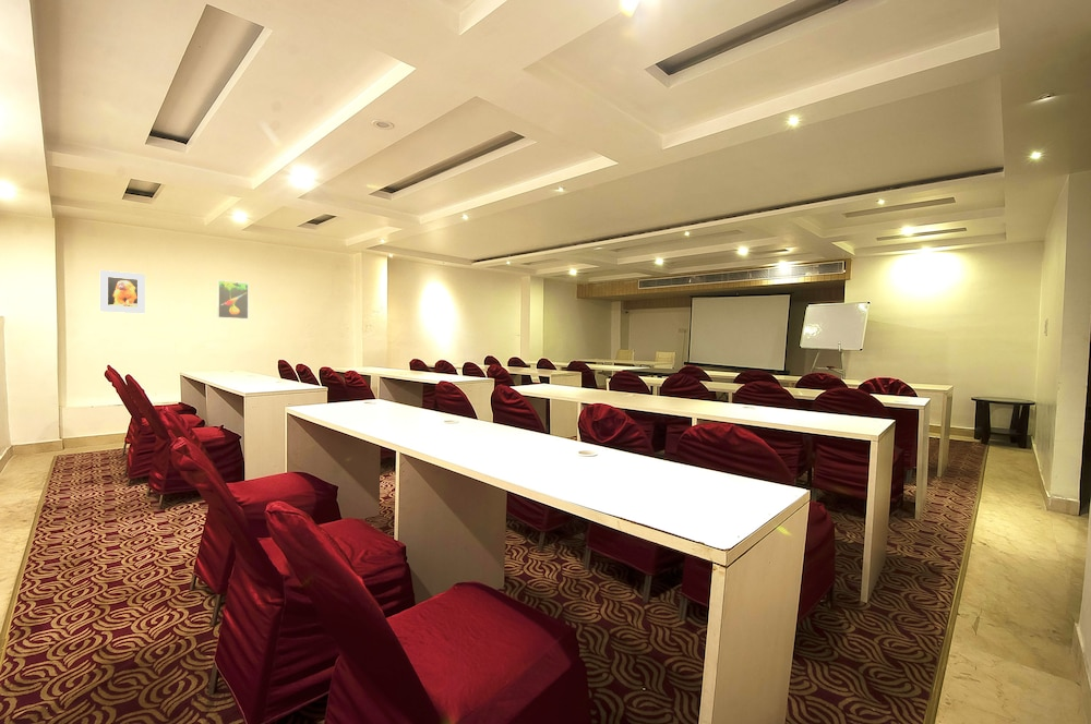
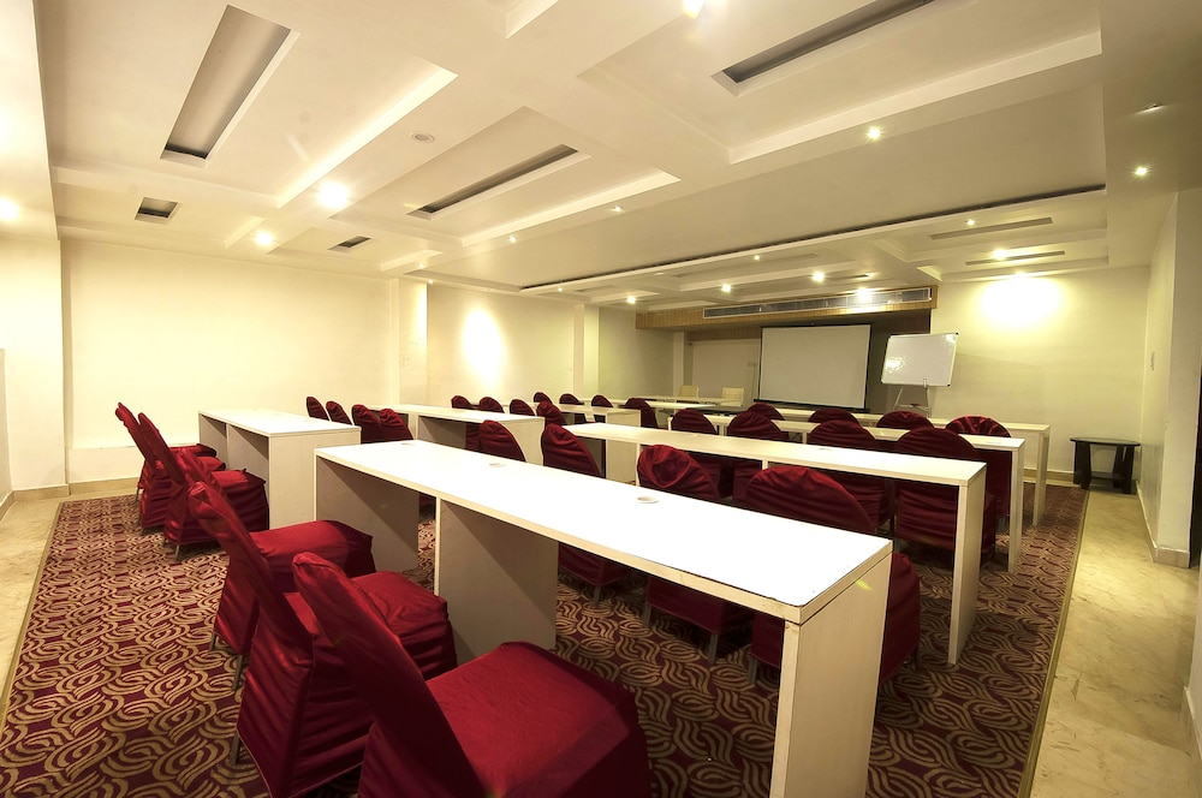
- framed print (122, 292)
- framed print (232, 300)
